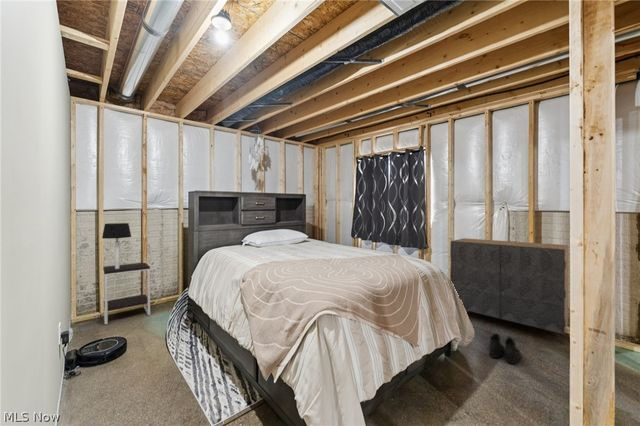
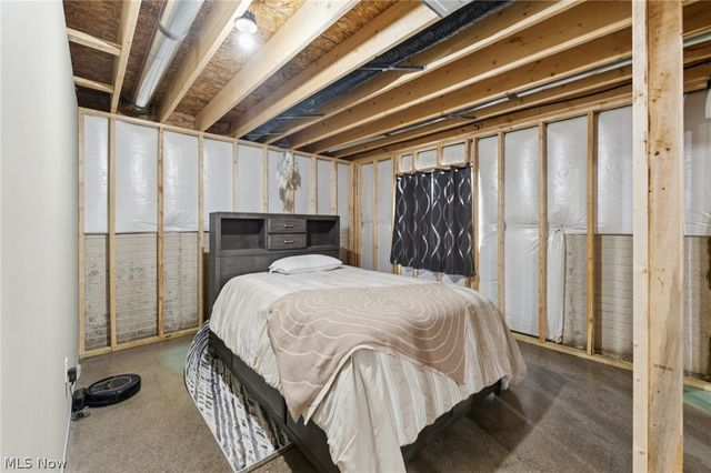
- side table (127, 297)
- boots (505, 345)
- table lamp (117, 245)
- dresser (505, 282)
